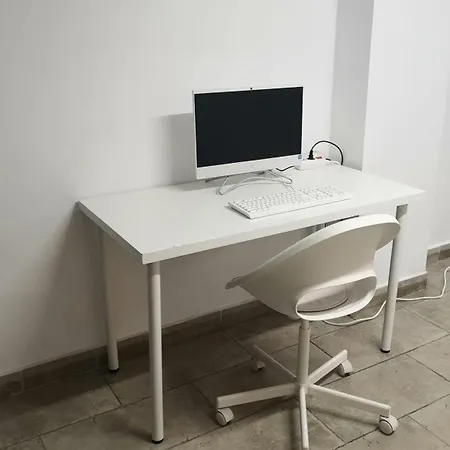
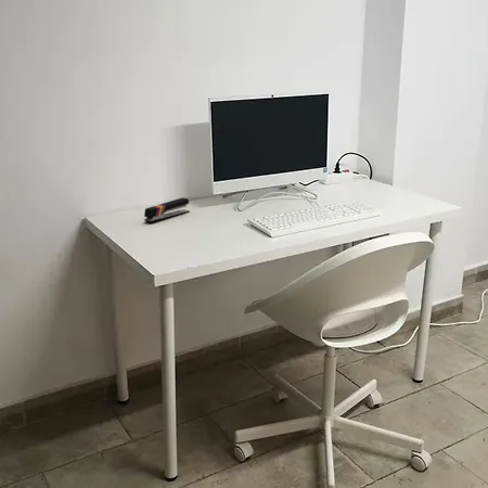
+ stapler (167, 209)
